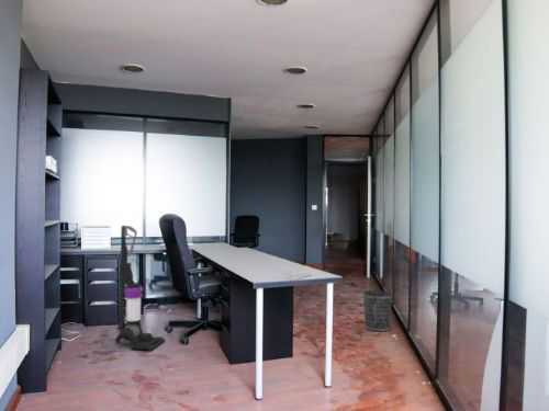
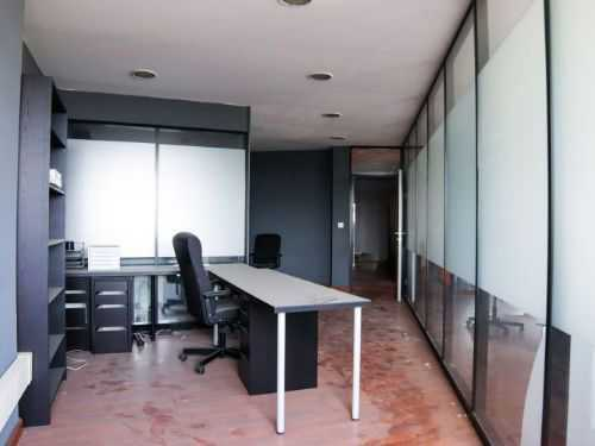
- wastebasket (377, 310)
- vacuum cleaner (137, 285)
